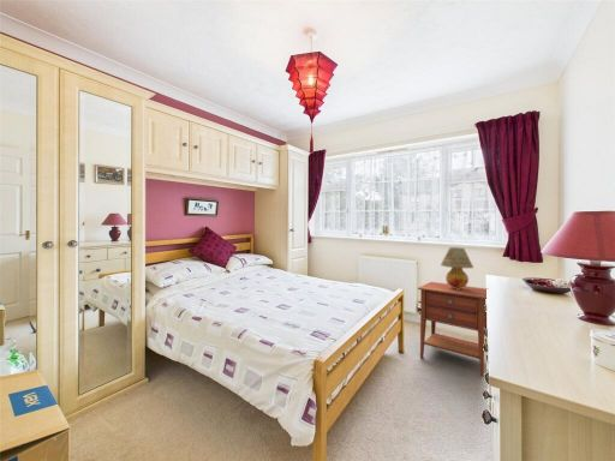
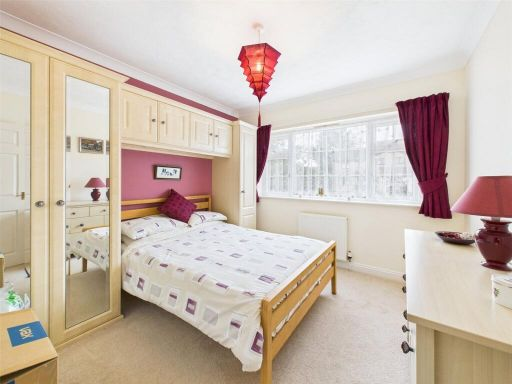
- nightstand (454, 323)
- table lamp (456, 268)
